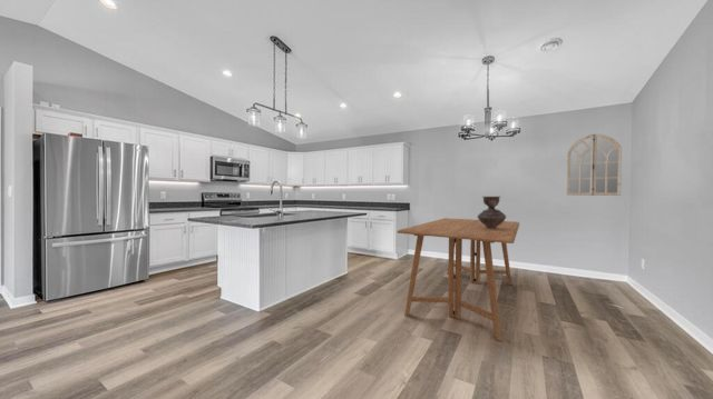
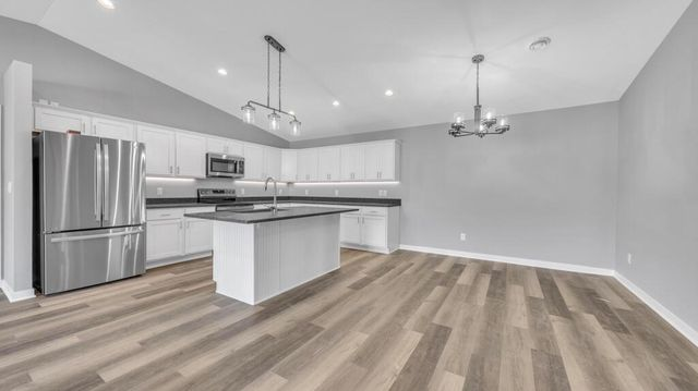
- home mirror (593, 164)
- vessel (491, 211)
- dining table (470, 261)
